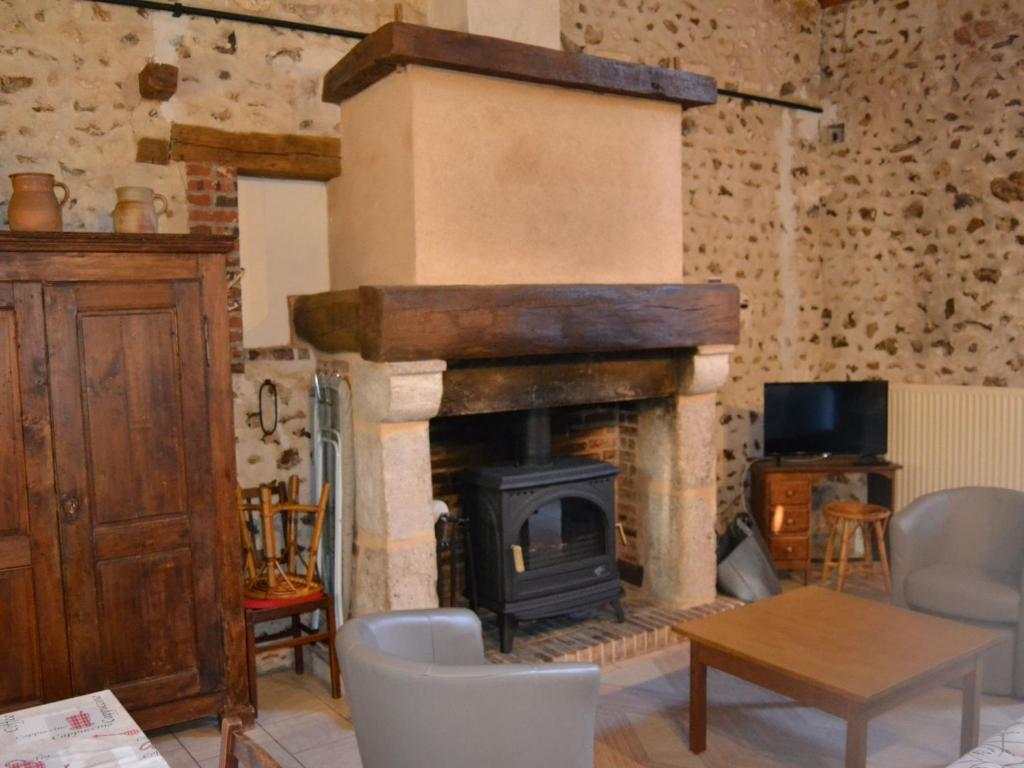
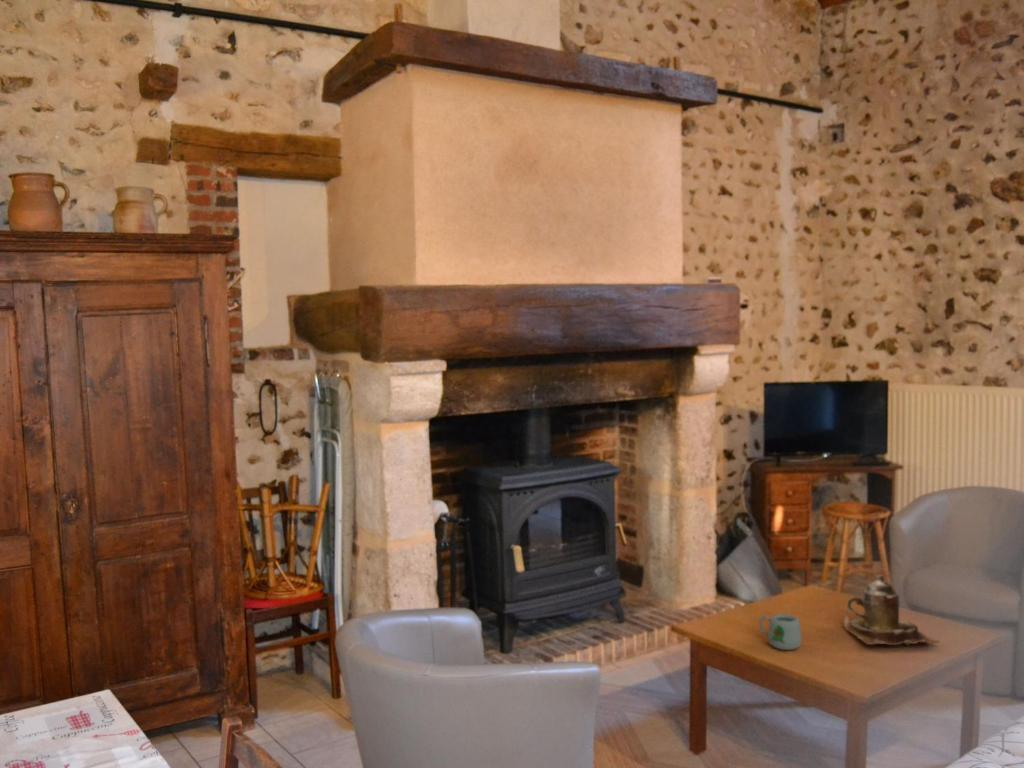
+ teapot (888, 607)
+ mug (779, 630)
